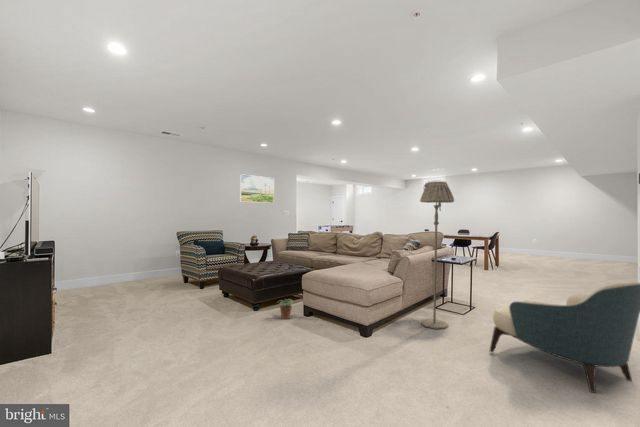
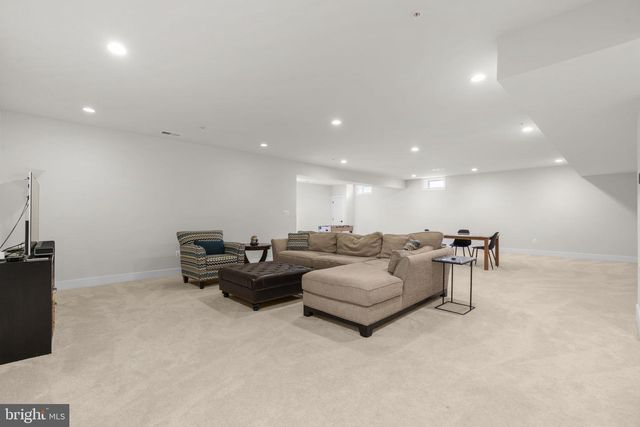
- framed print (257, 189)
- armchair (564, 318)
- floor lamp (435, 253)
- potted plant (285, 308)
